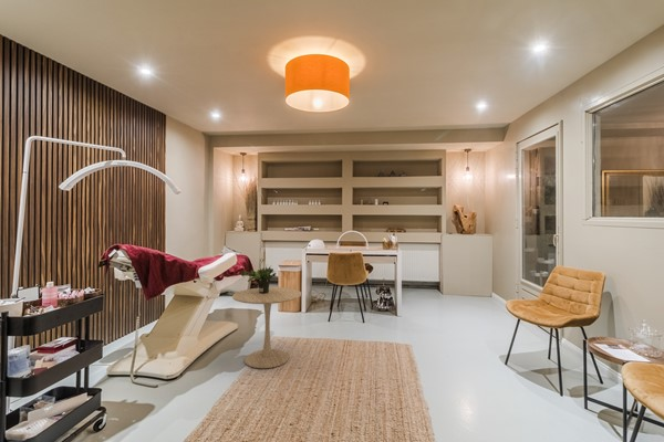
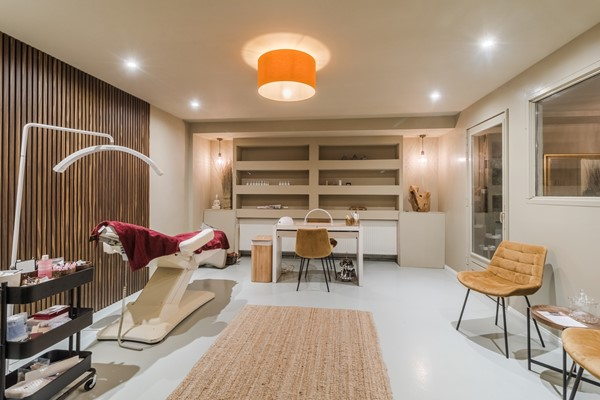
- potted plant (259, 275)
- side table (267, 326)
